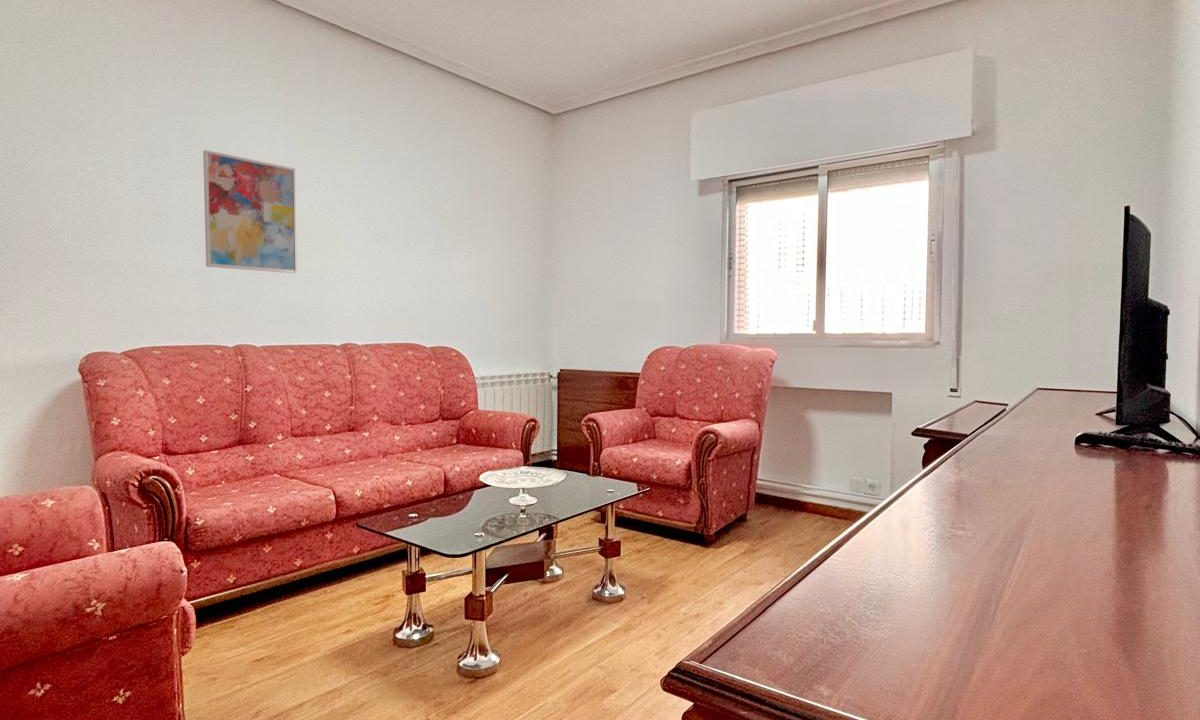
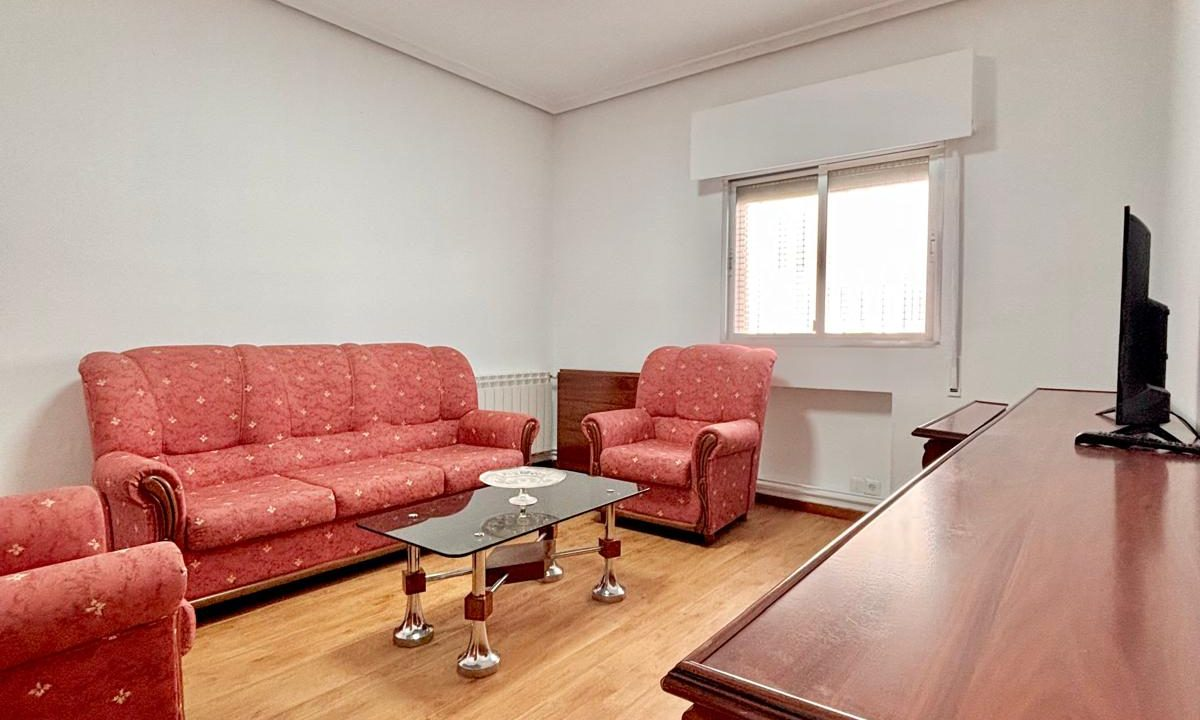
- wall art (252, 215)
